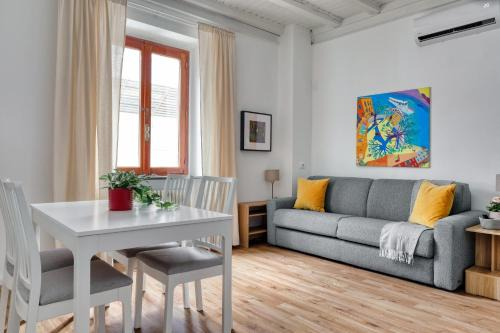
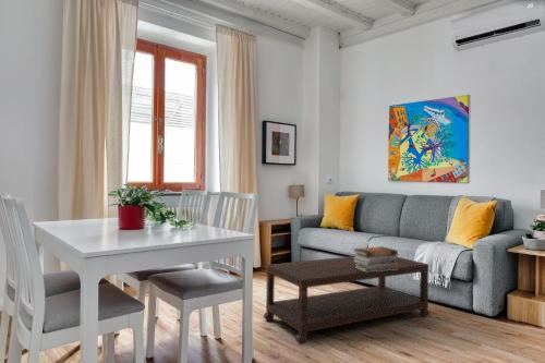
+ book stack (375, 258)
+ coffee table (348, 291)
